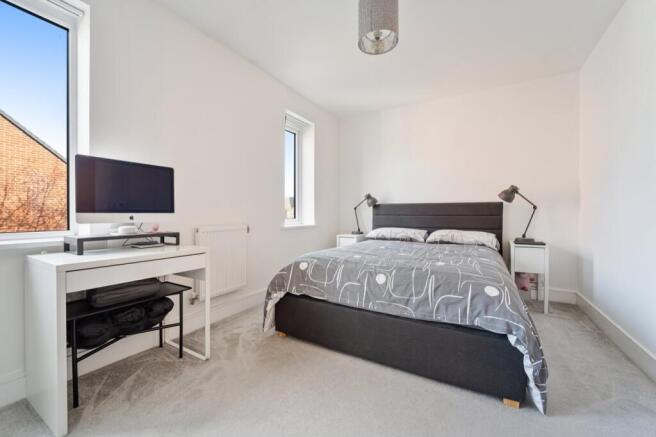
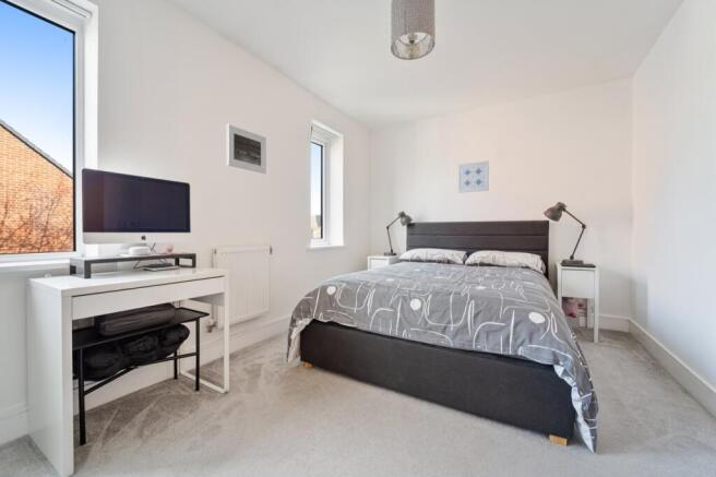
+ wall art (473, 177)
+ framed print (247, 150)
